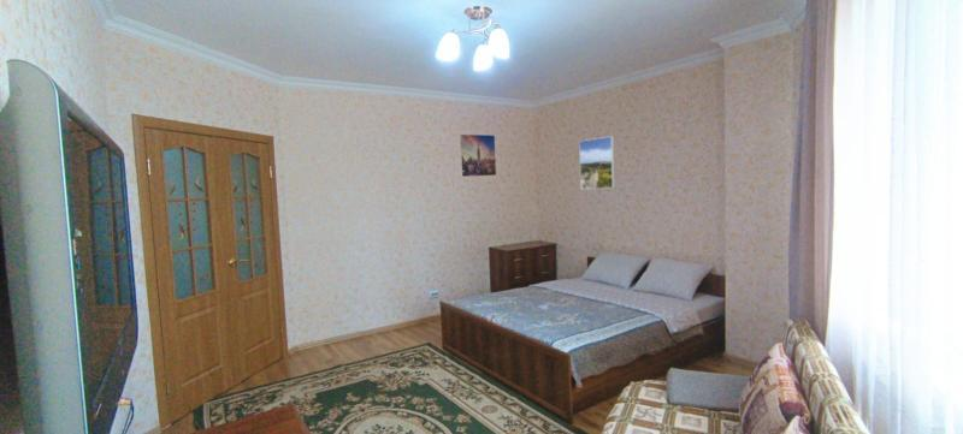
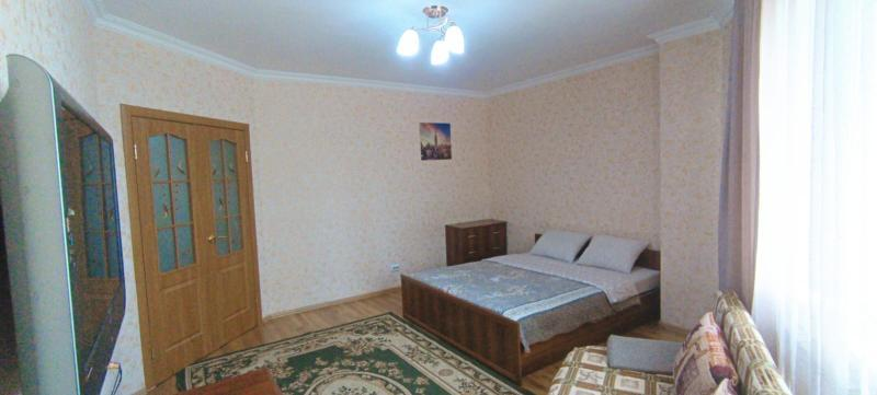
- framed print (596, 164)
